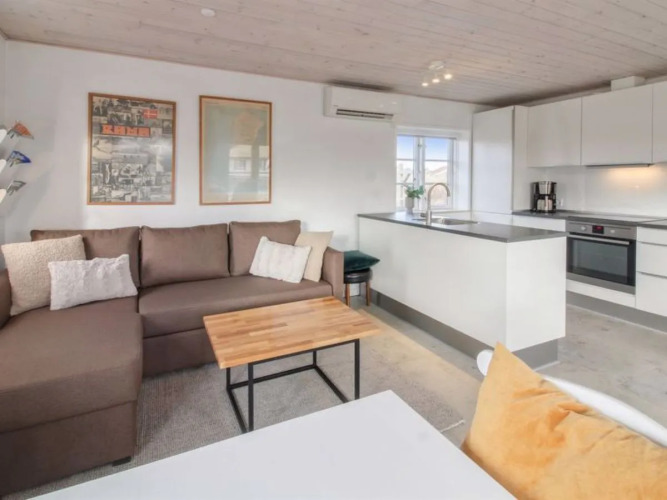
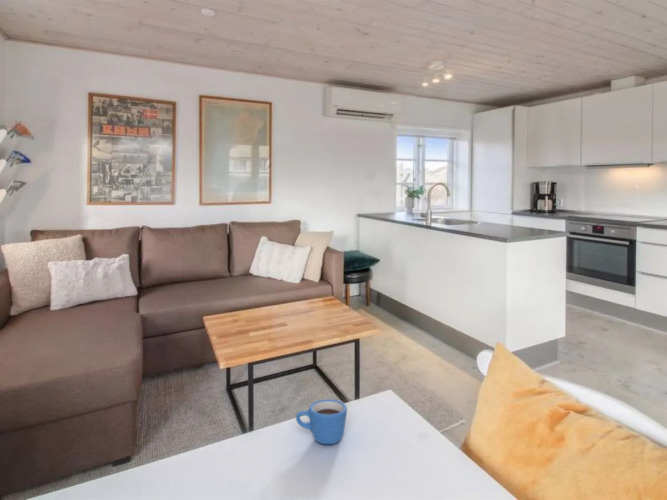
+ mug (321, 422)
